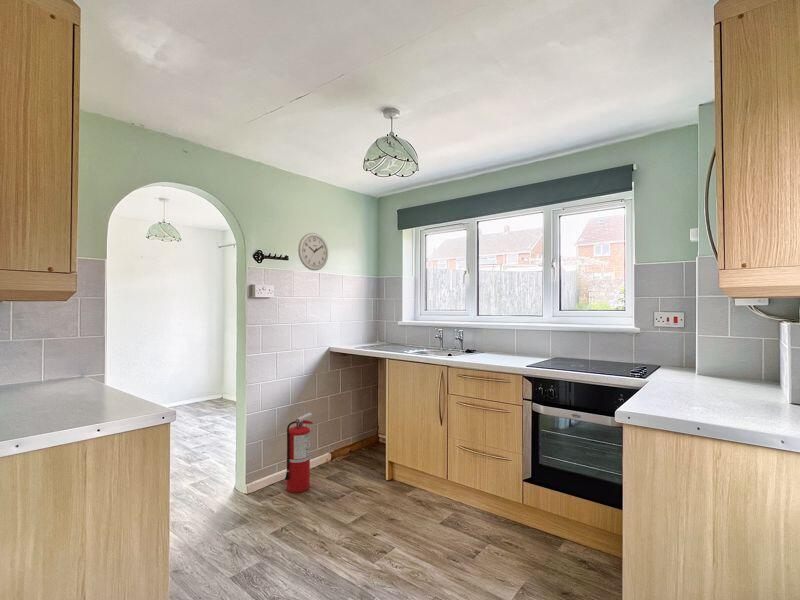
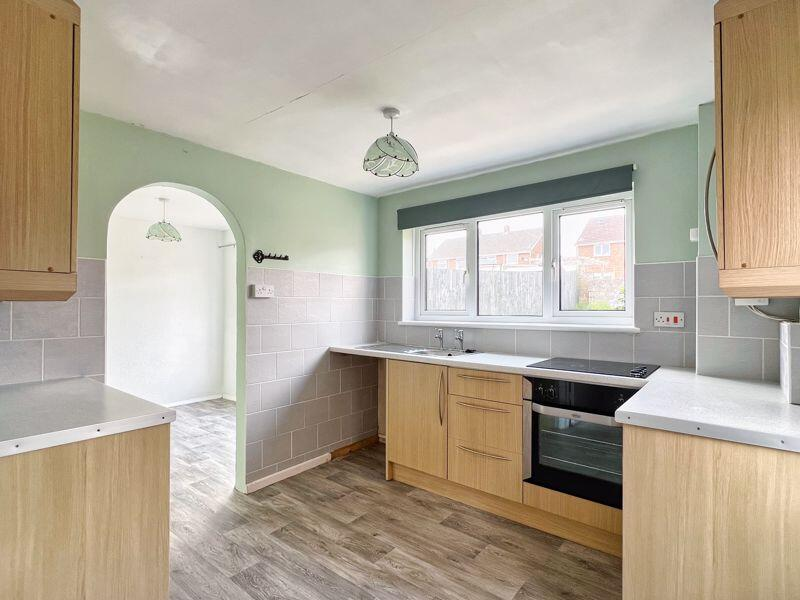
- wall clock (314, 251)
- fire extinguisher (298, 451)
